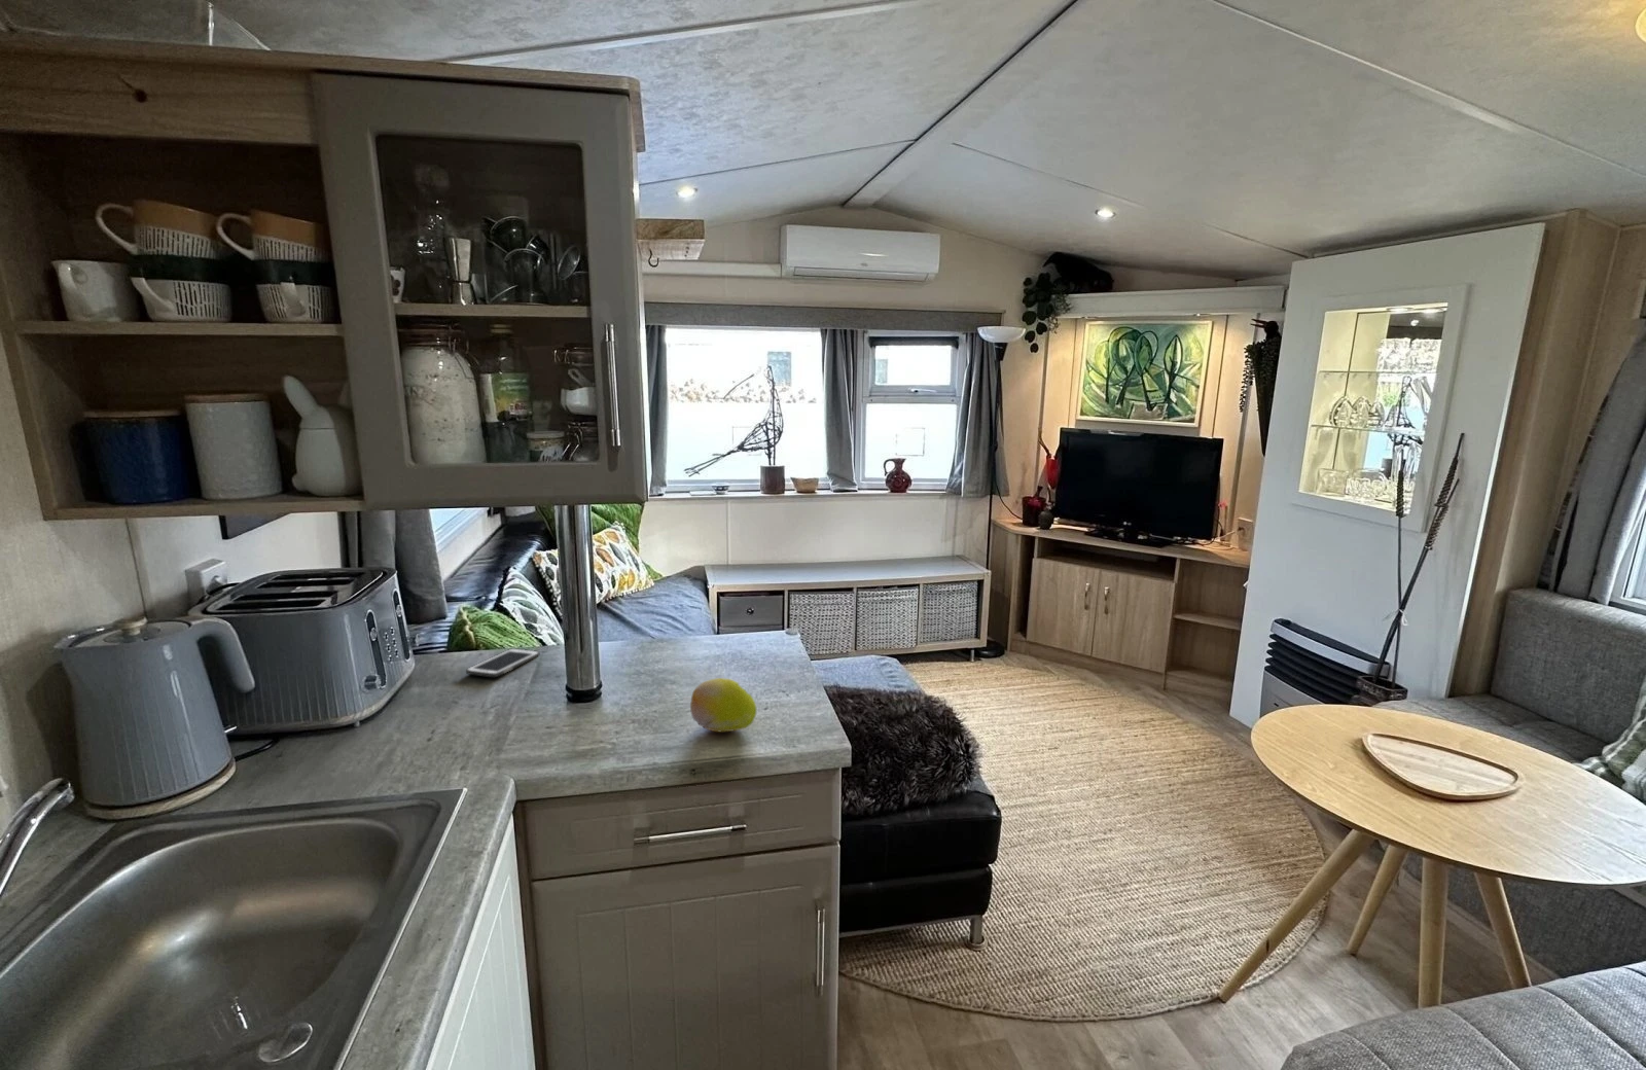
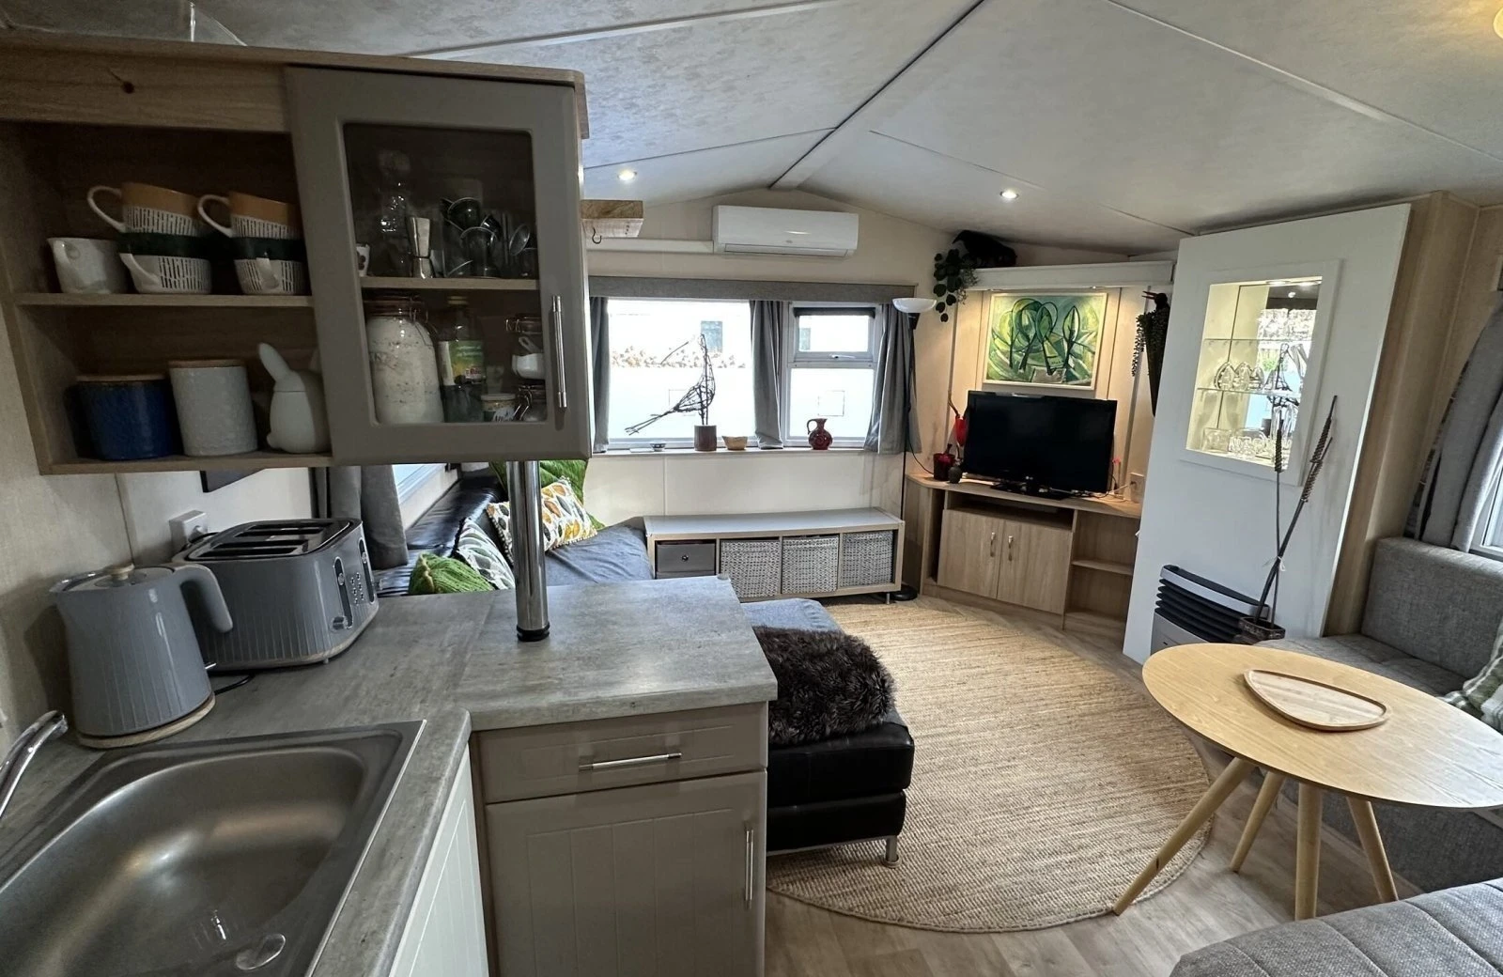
- fruit (725, 704)
- cell phone (504, 661)
